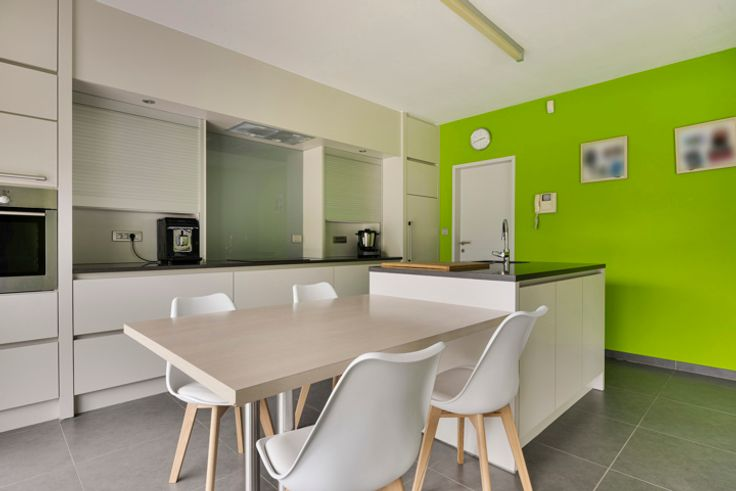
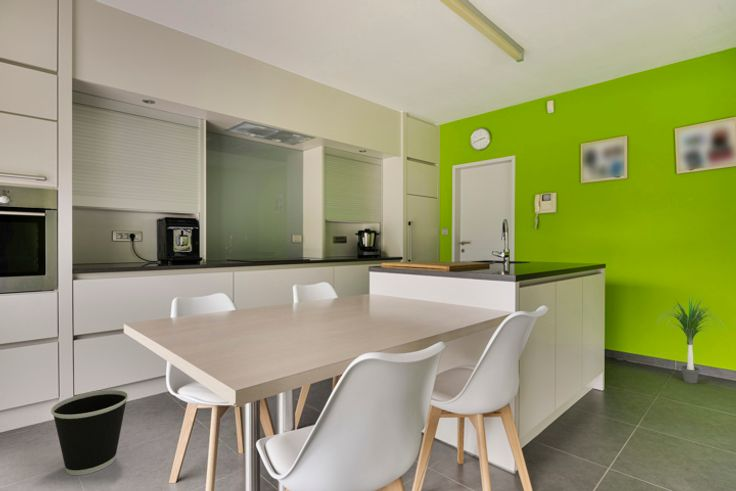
+ wastebasket (91, 432)
+ potted plant (689, 336)
